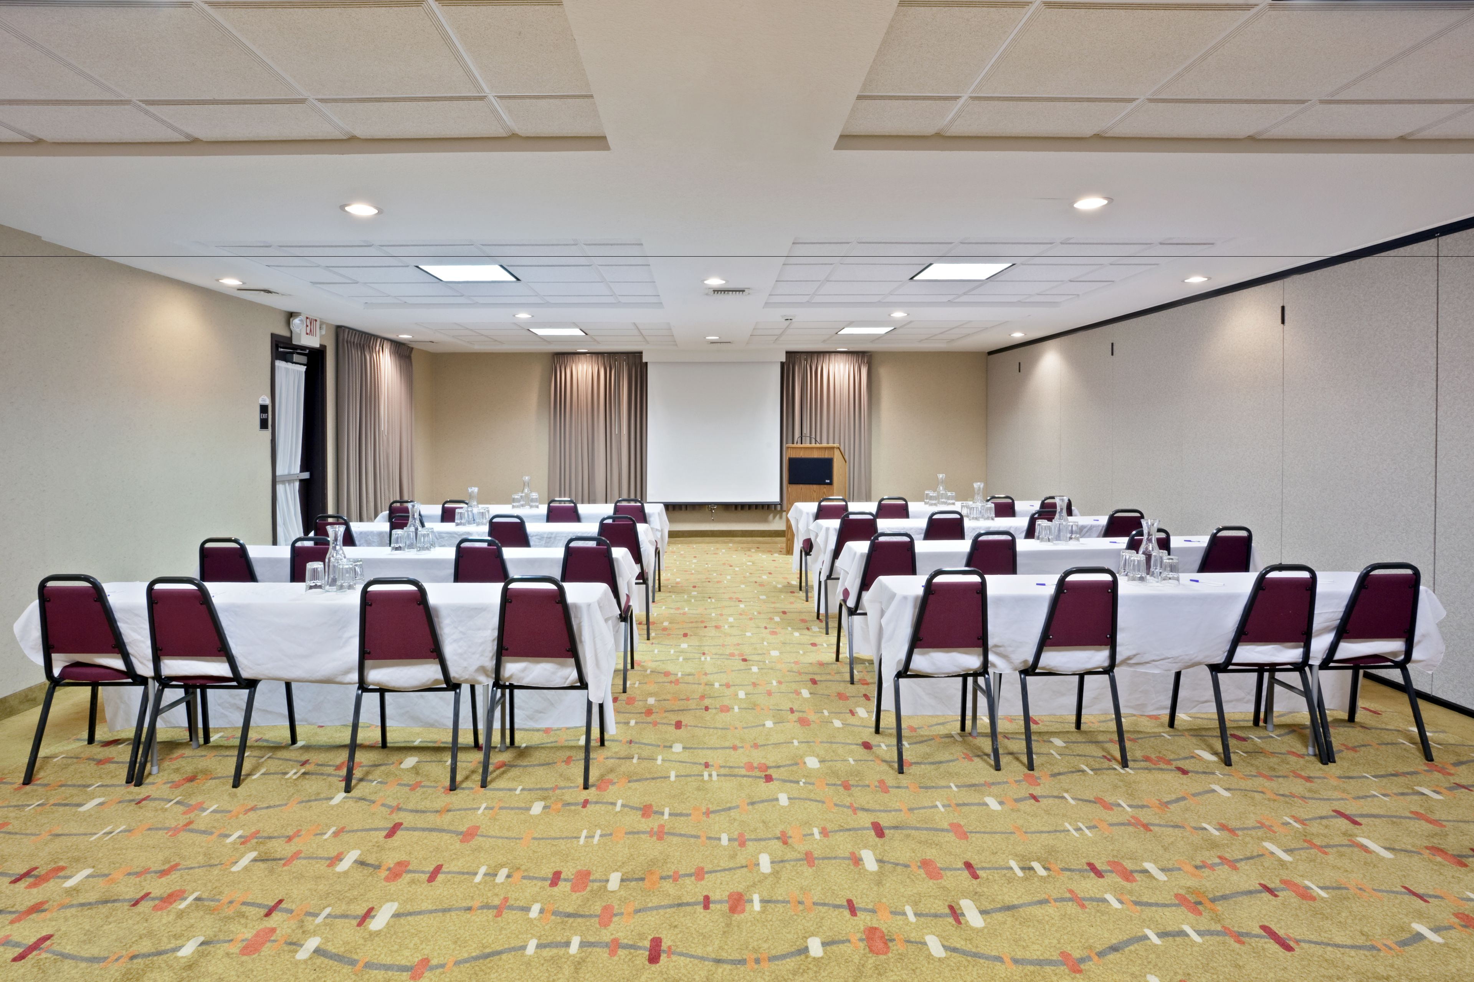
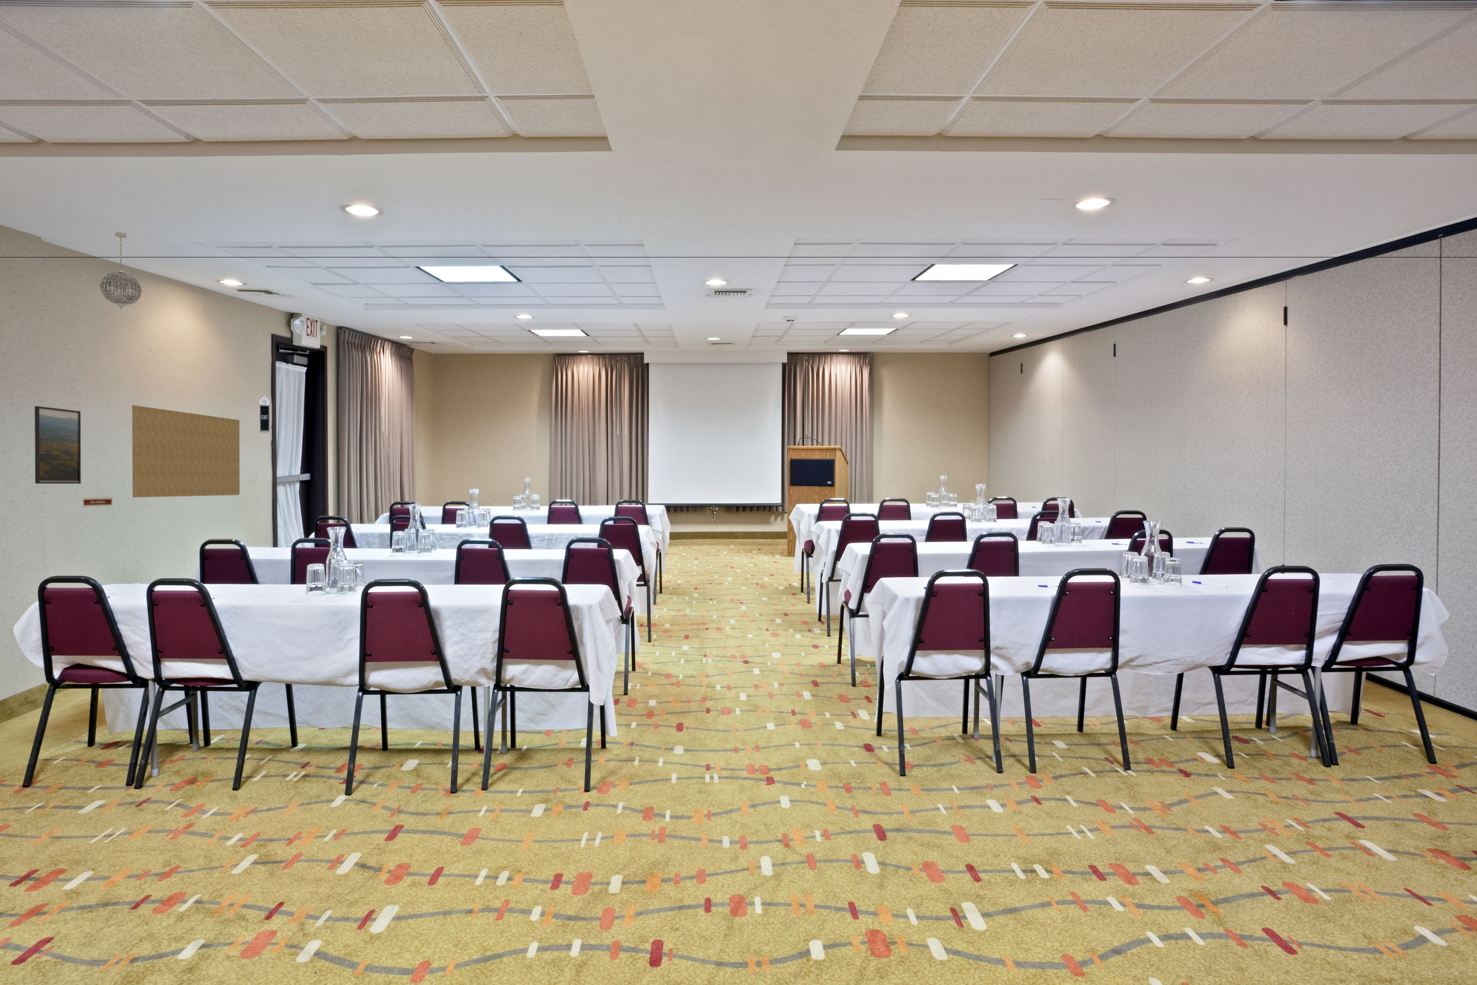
+ pendant light (121, 272)
+ nameplate (98, 501)
+ wall panel (191, 454)
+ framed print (58, 446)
